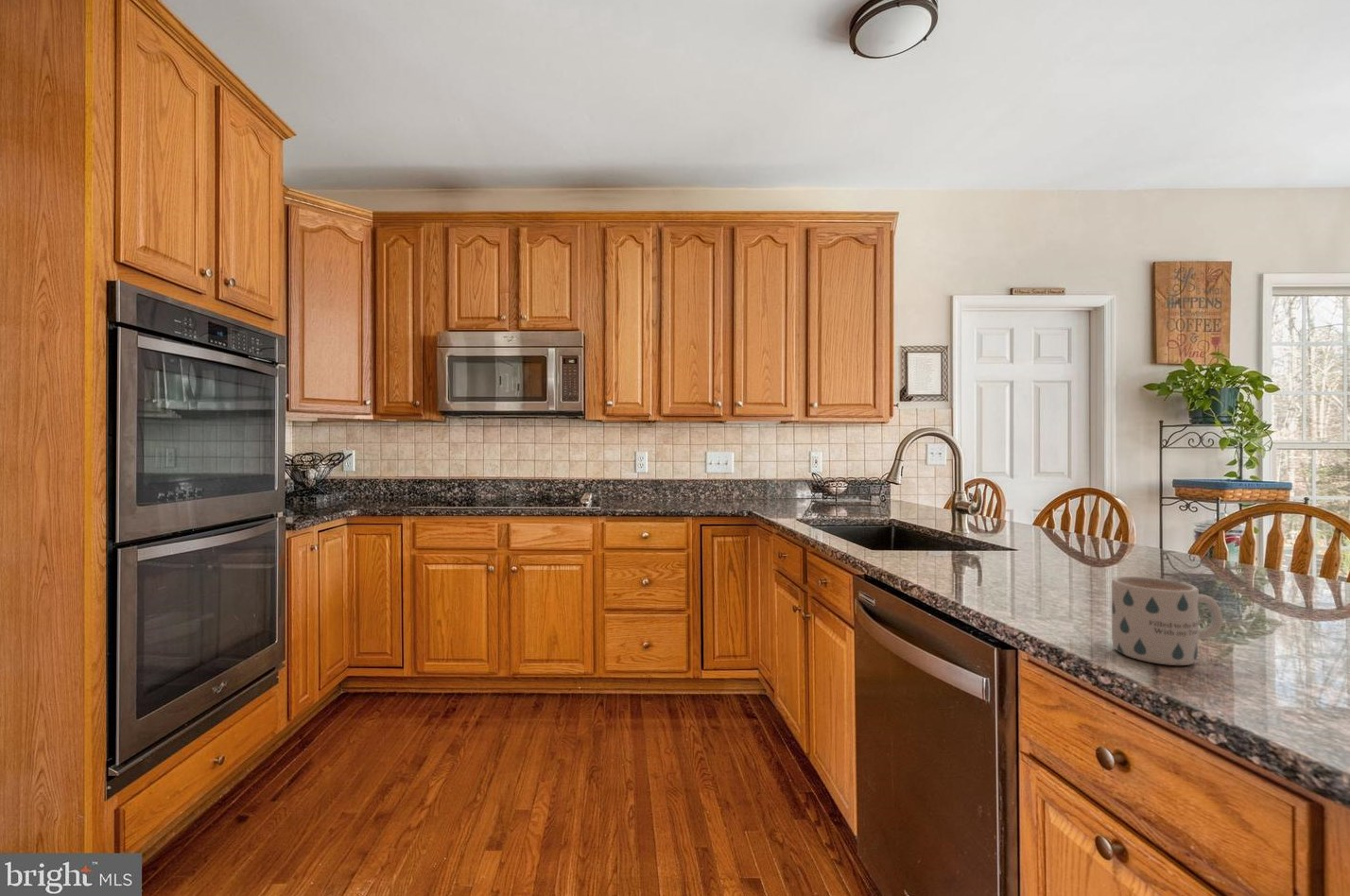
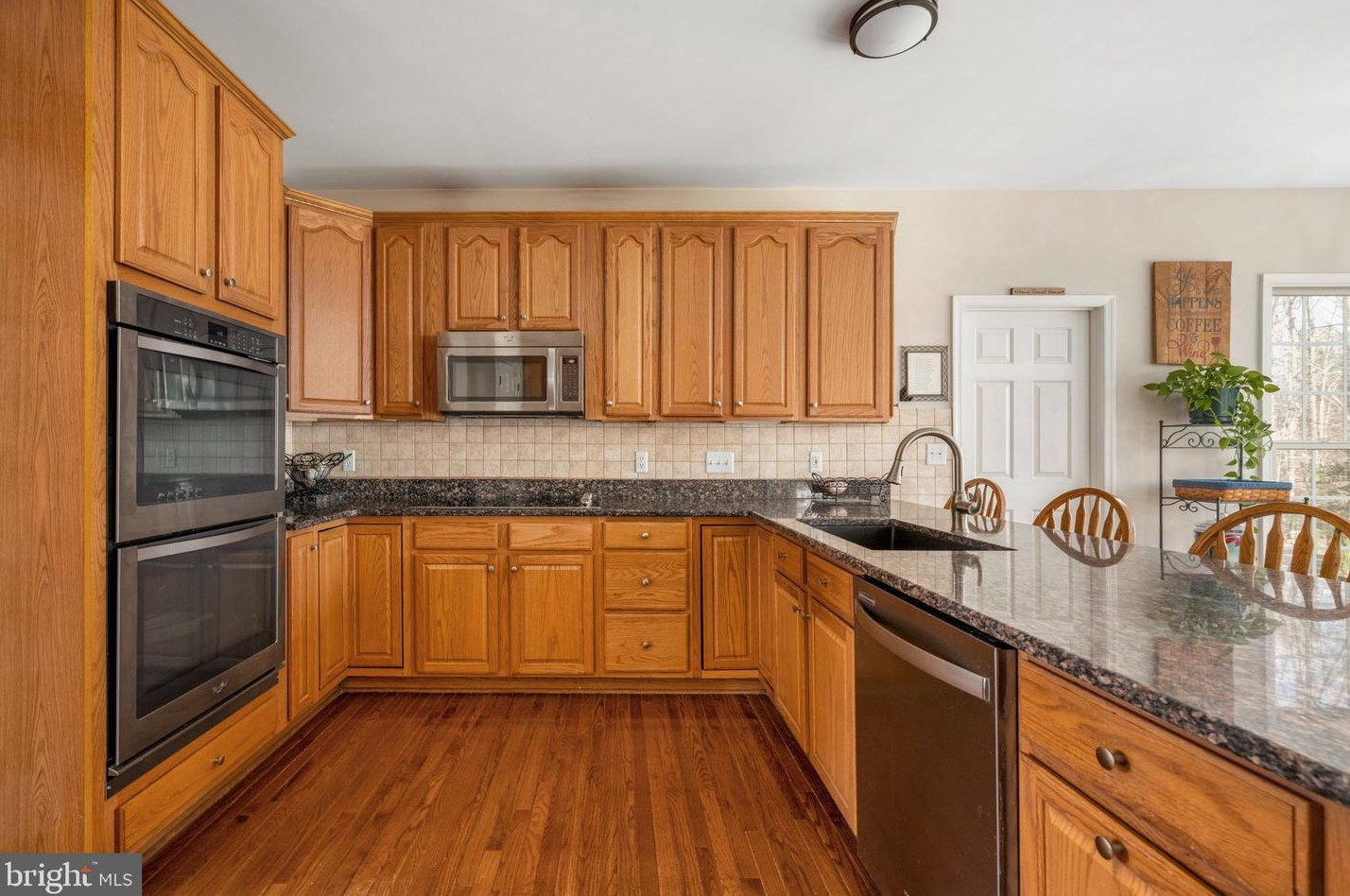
- mug (1168, 619)
